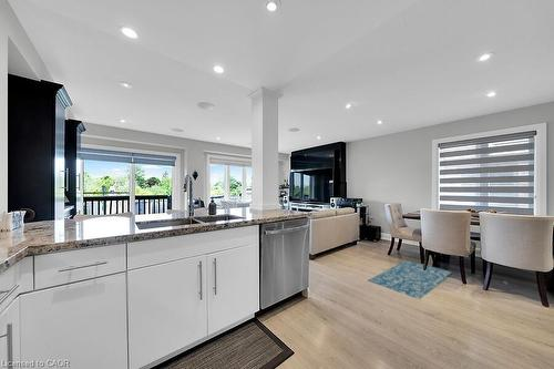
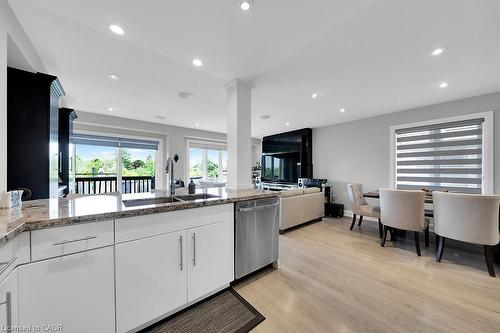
- rug (411, 276)
